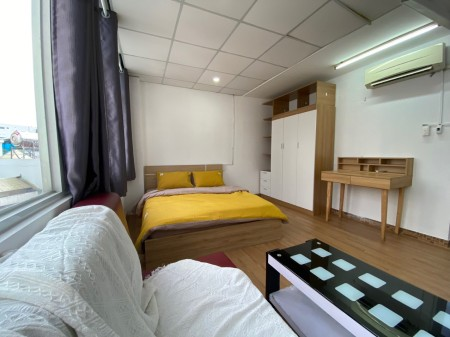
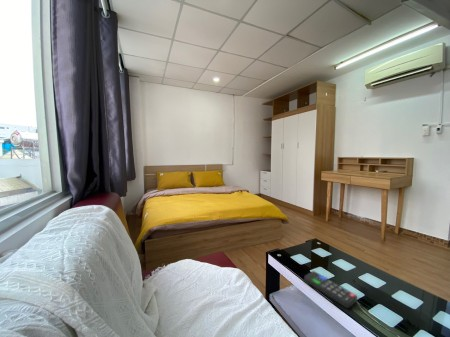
+ remote control (328, 287)
